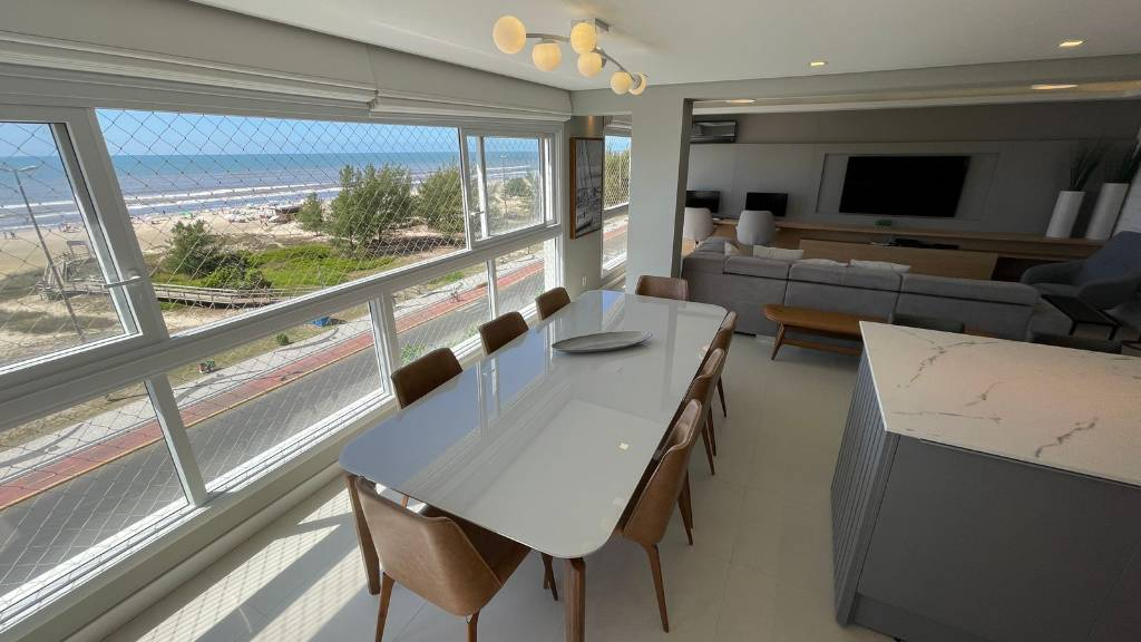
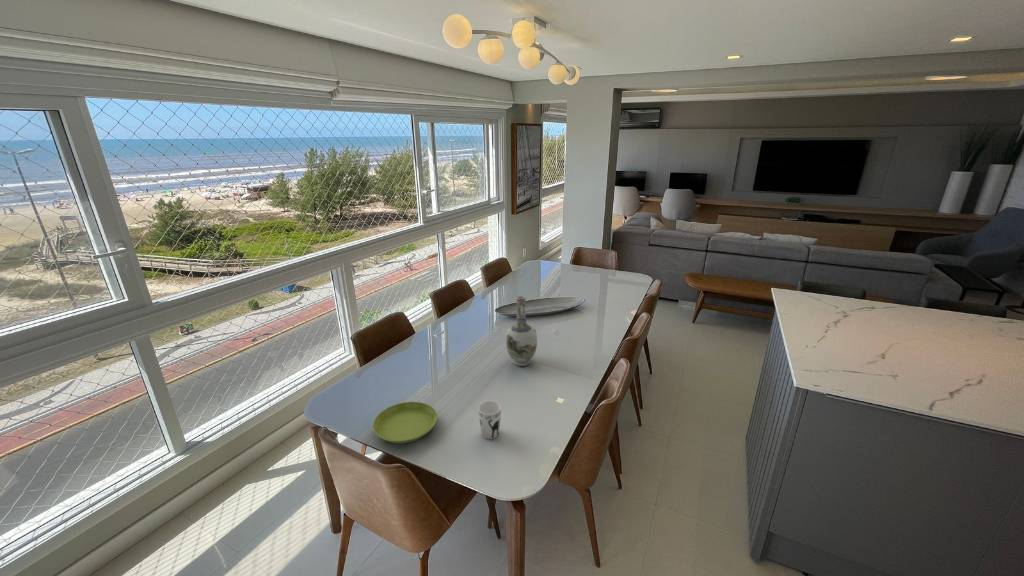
+ vase (521, 330)
+ saucer (405, 423)
+ cup (490, 420)
